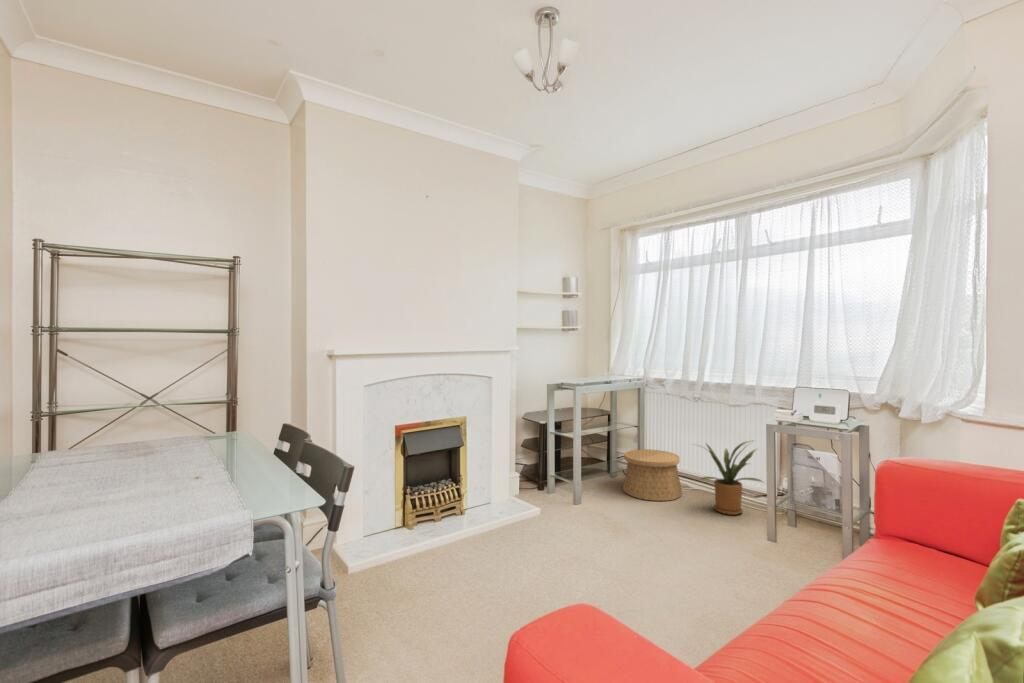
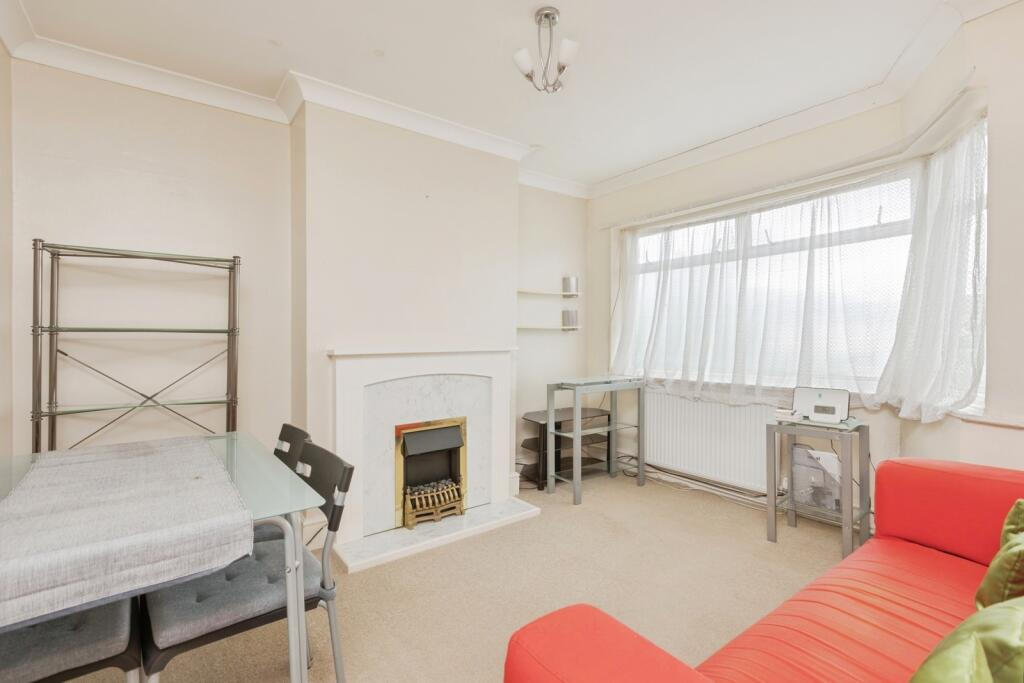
- house plant (728, 473)
- basket (651, 473)
